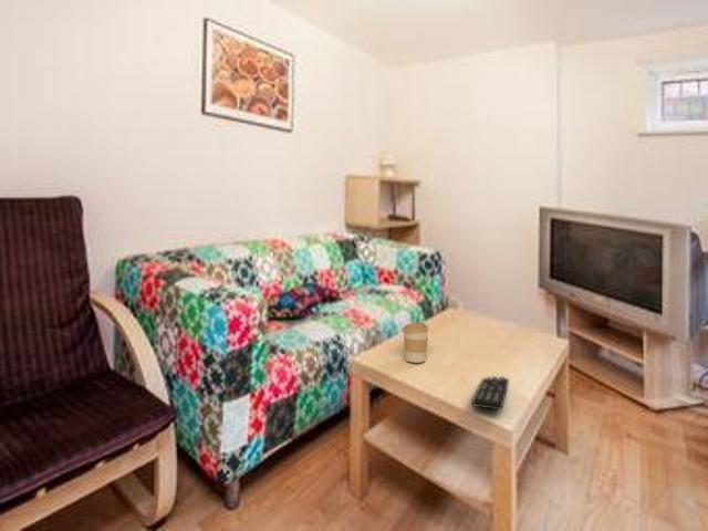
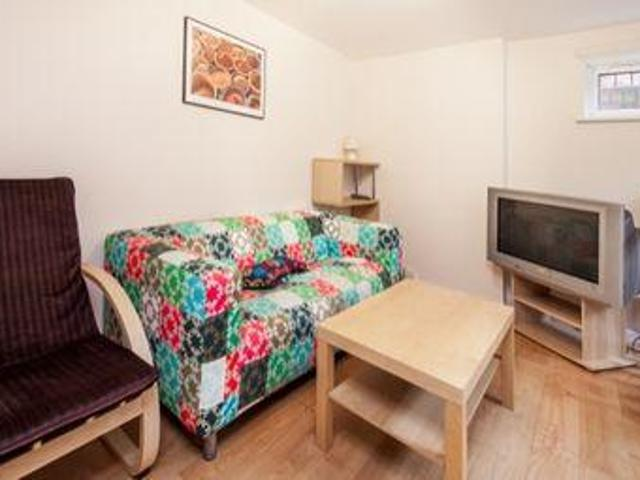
- coffee cup (415, 341)
- remote control (492, 388)
